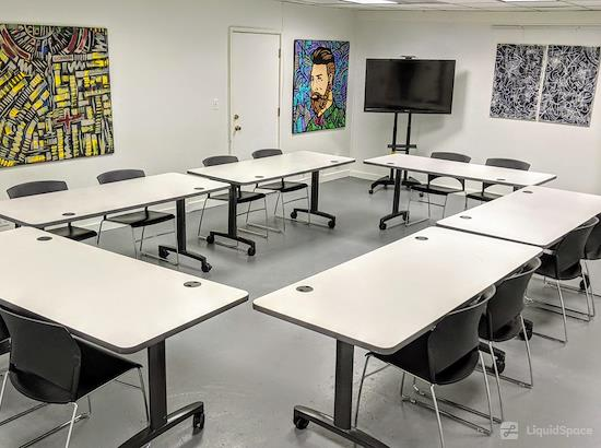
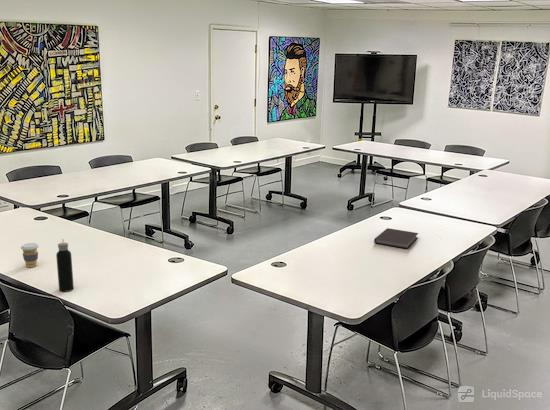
+ coffee cup (30, 255)
+ water bottle (64, 264)
+ notebook (396, 237)
